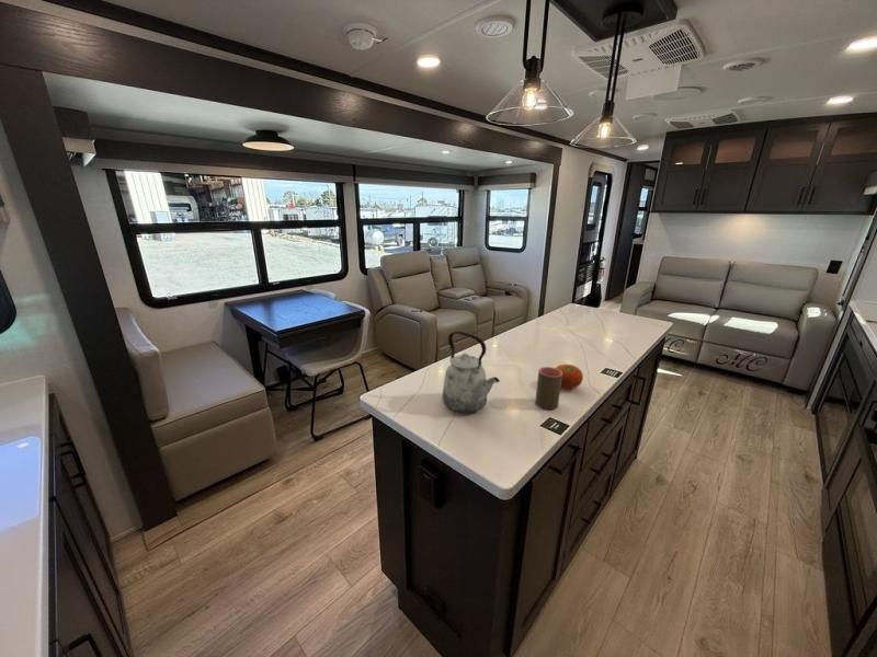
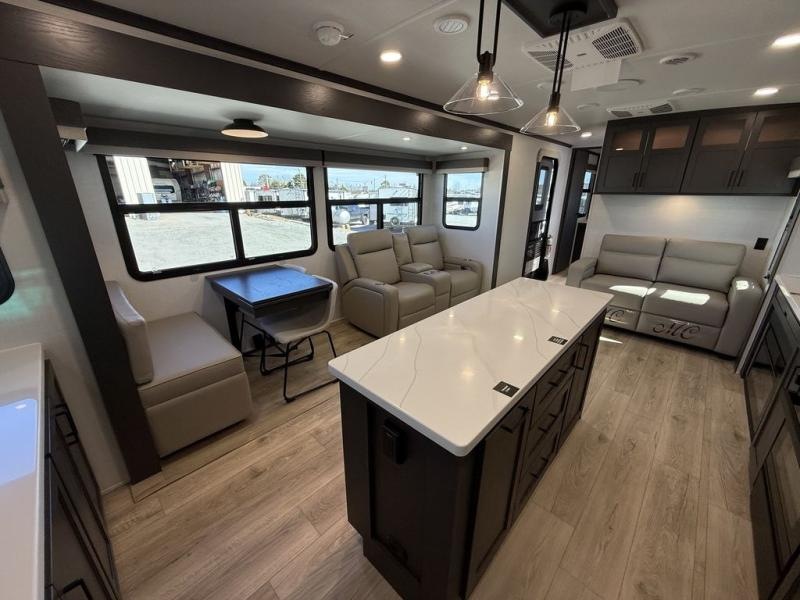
- kettle (471, 372)
- fruit (567, 377)
- cup (548, 388)
